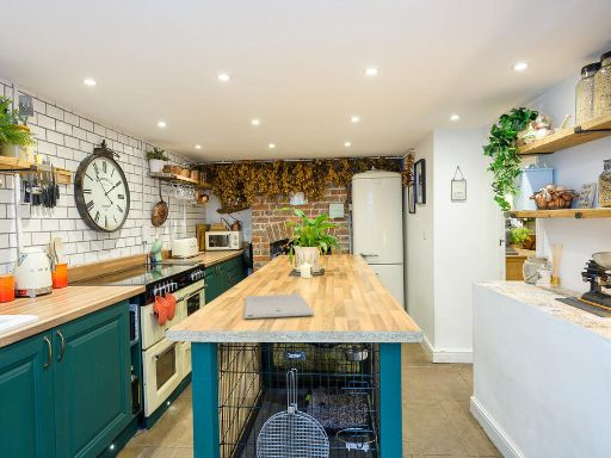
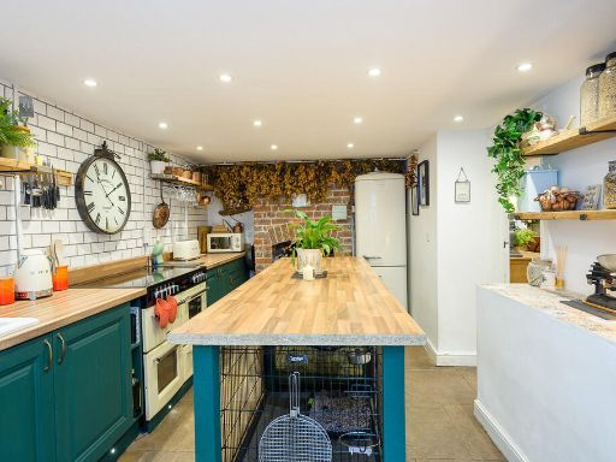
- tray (276, 304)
